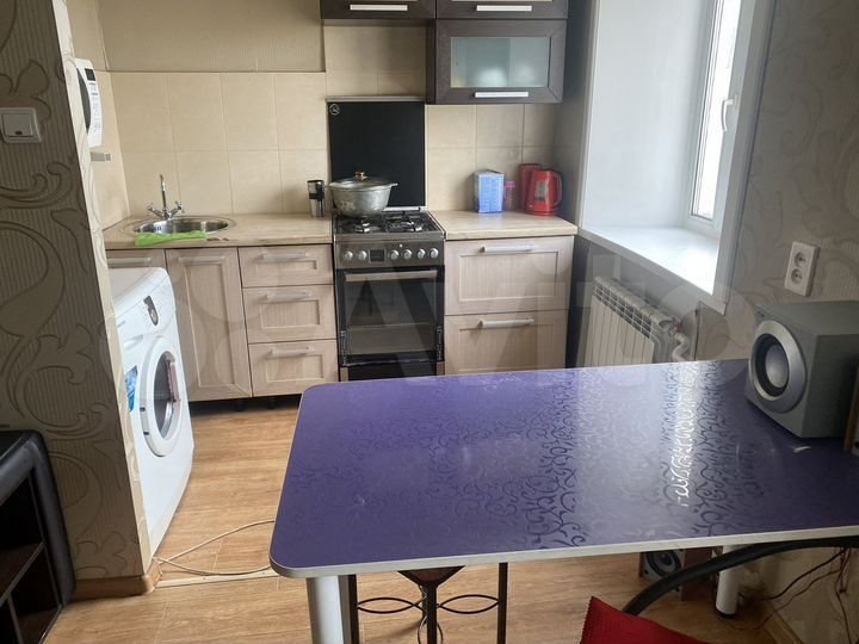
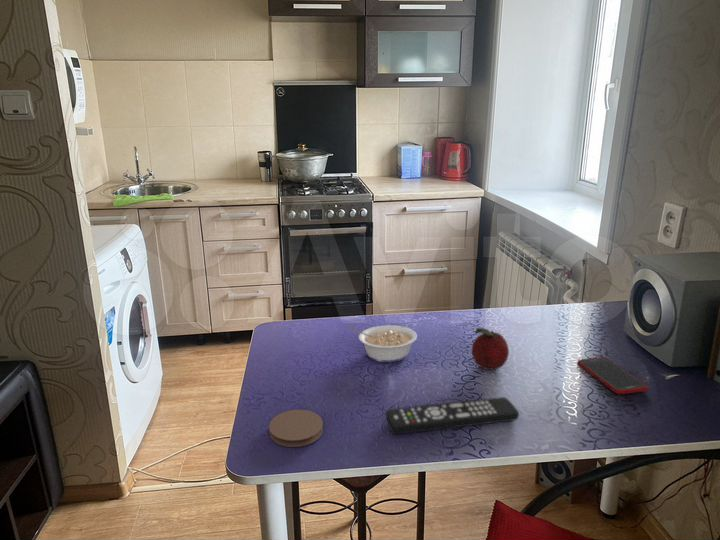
+ remote control (451, 415)
+ fruit (489, 347)
+ legume (385, 343)
+ coaster (296, 427)
+ cell phone (611, 374)
